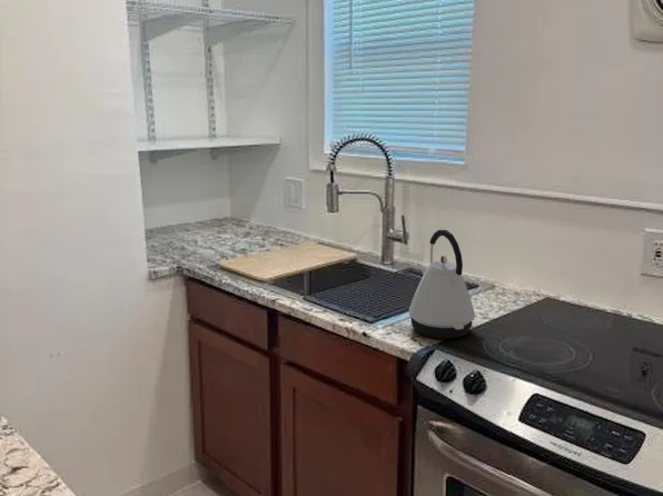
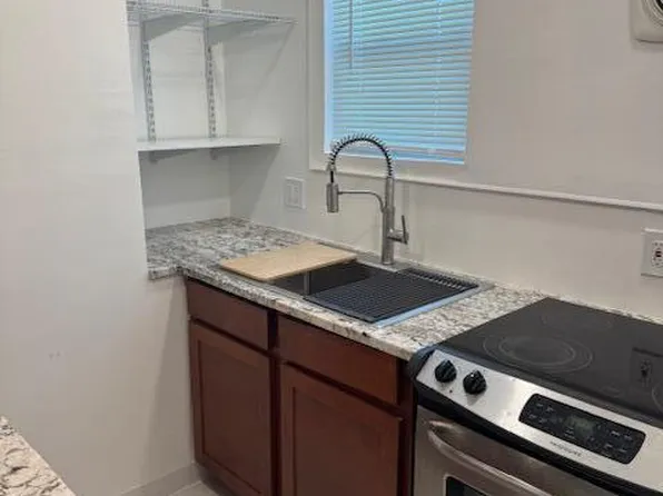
- kettle (442, 280)
